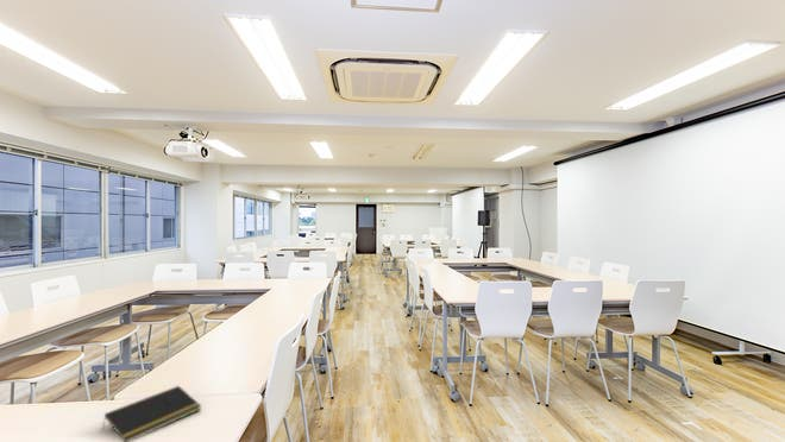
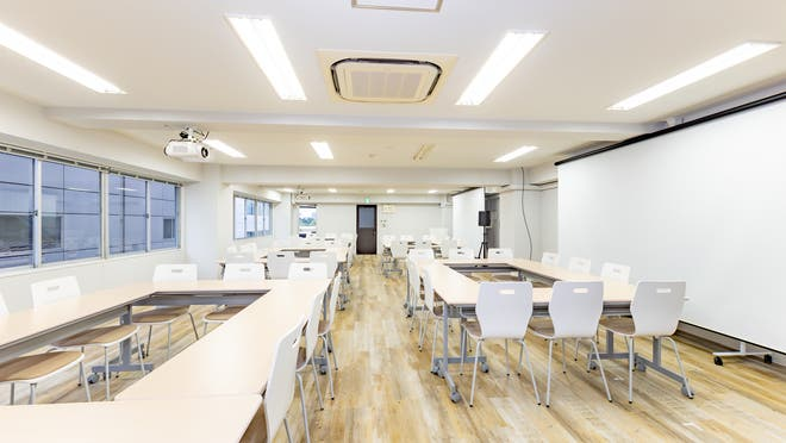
- notepad (155, 411)
